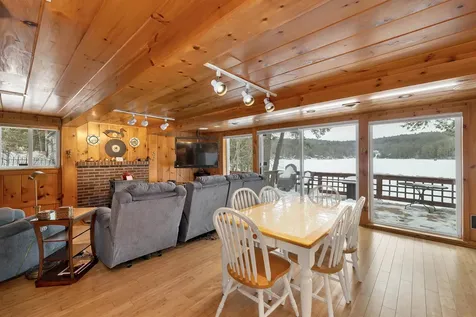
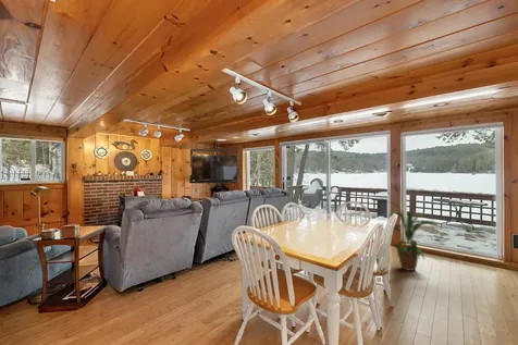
+ house plant (412, 237)
